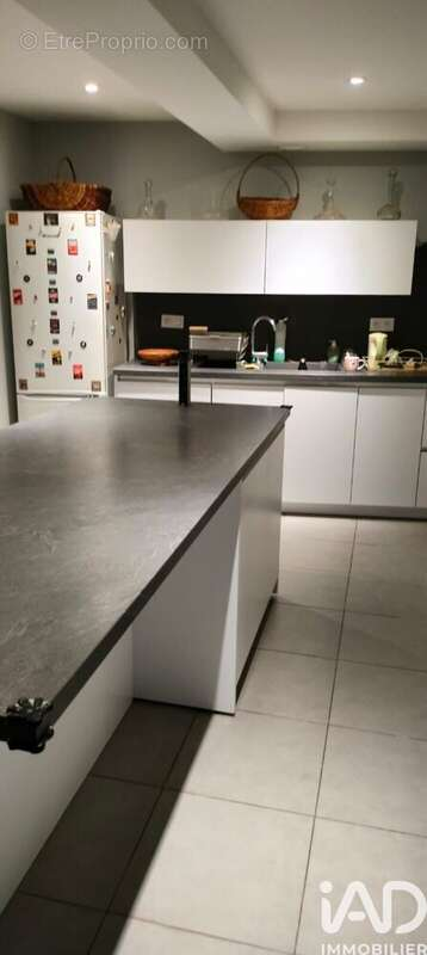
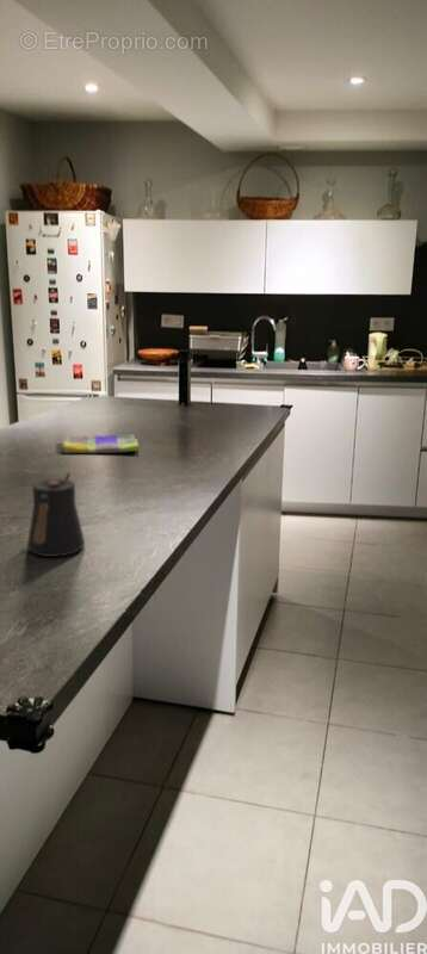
+ dish towel (99, 442)
+ kettle (54, 516)
